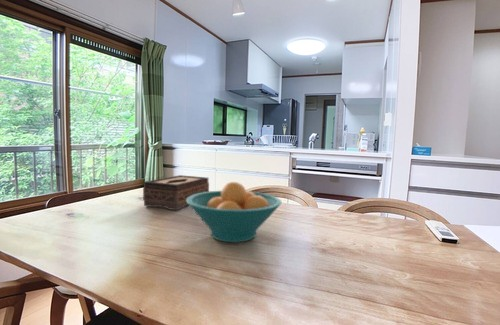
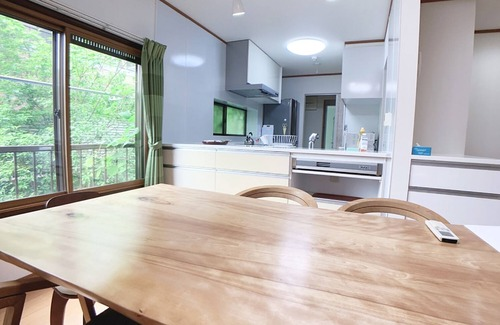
- fruit bowl (234, 208)
- tissue box (178, 190)
